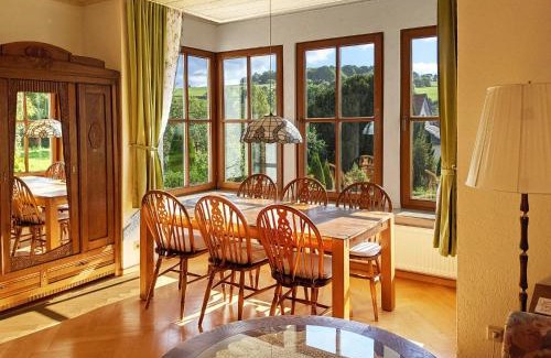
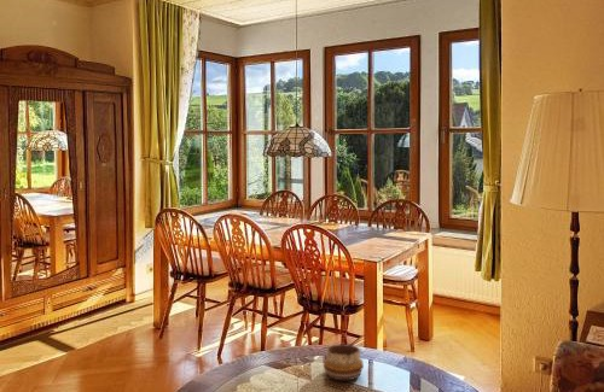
+ decorative bowl (343, 362)
